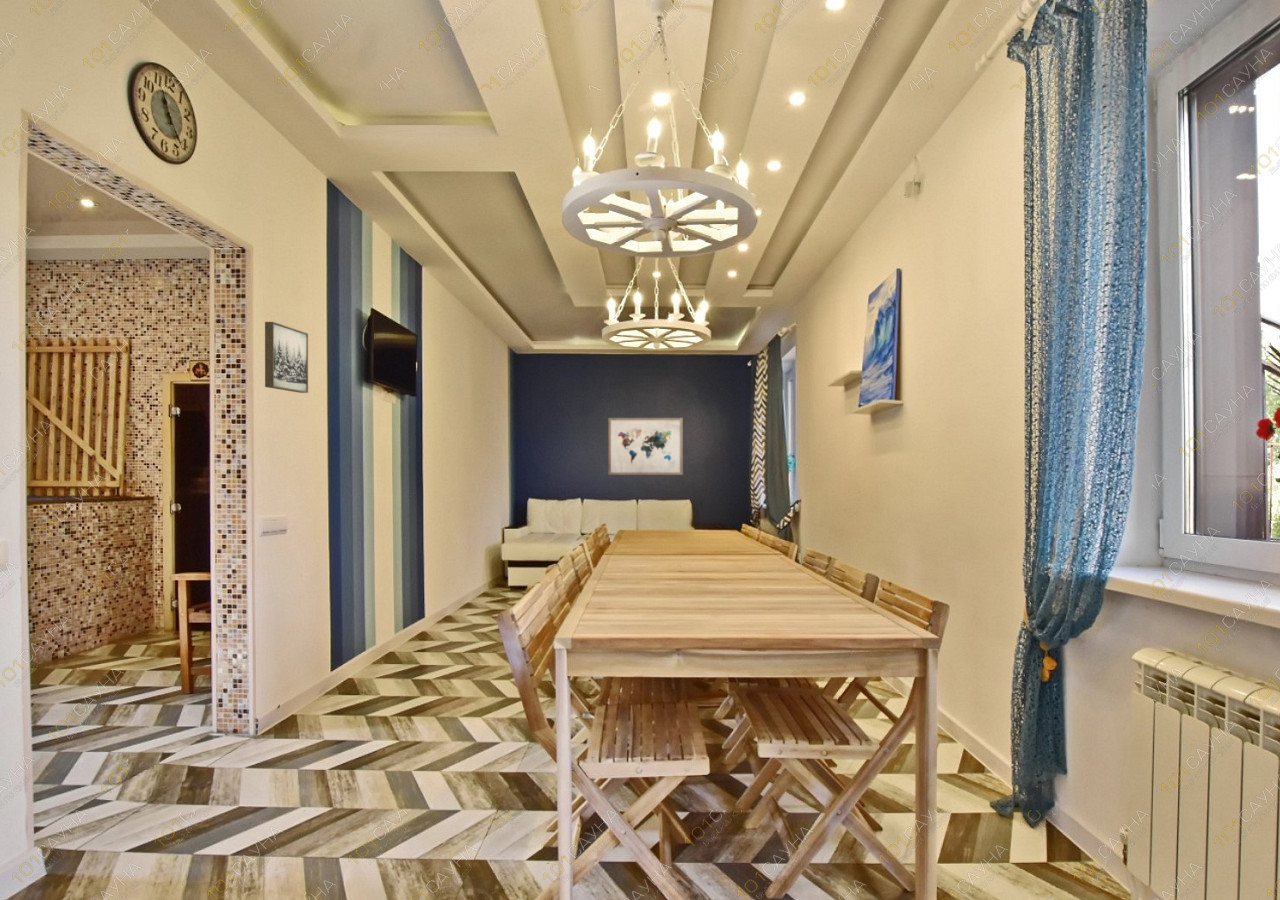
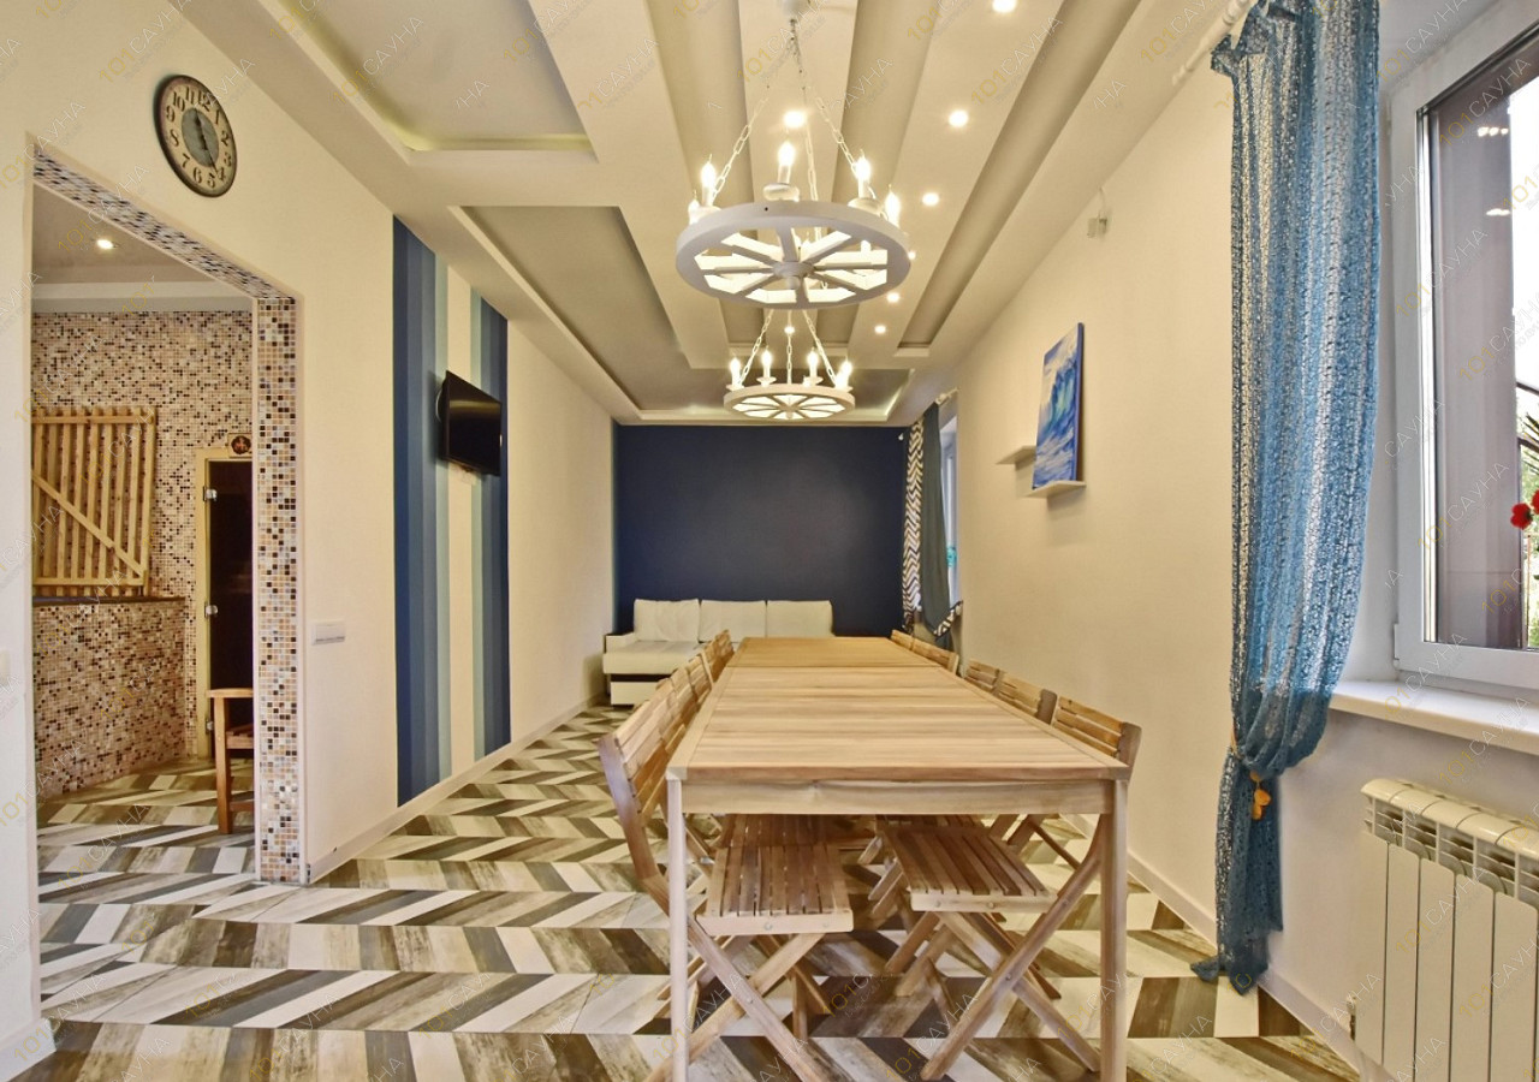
- wall art (287, 359)
- wall art (645, 446)
